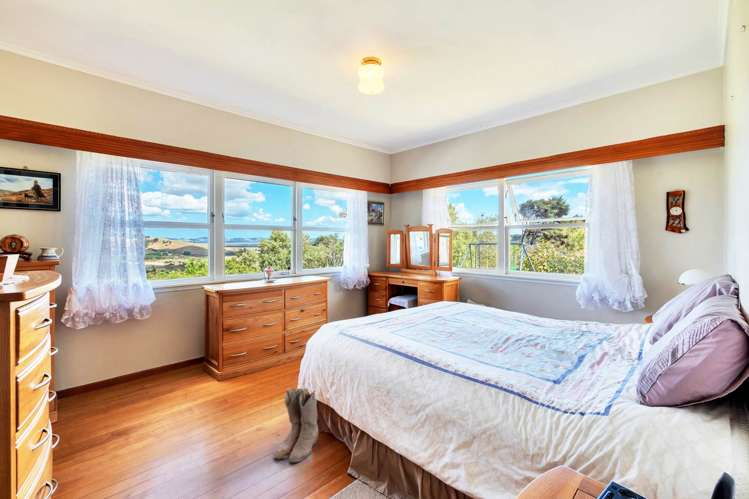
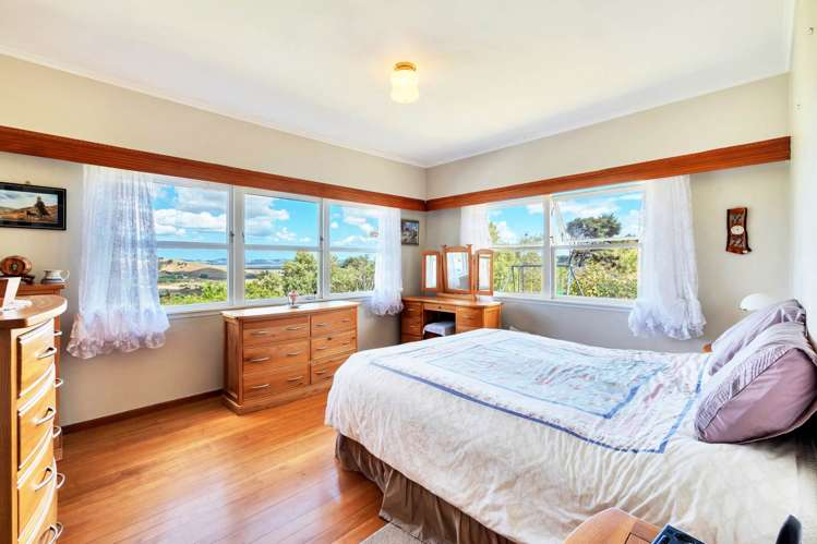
- boots (297, 420)
